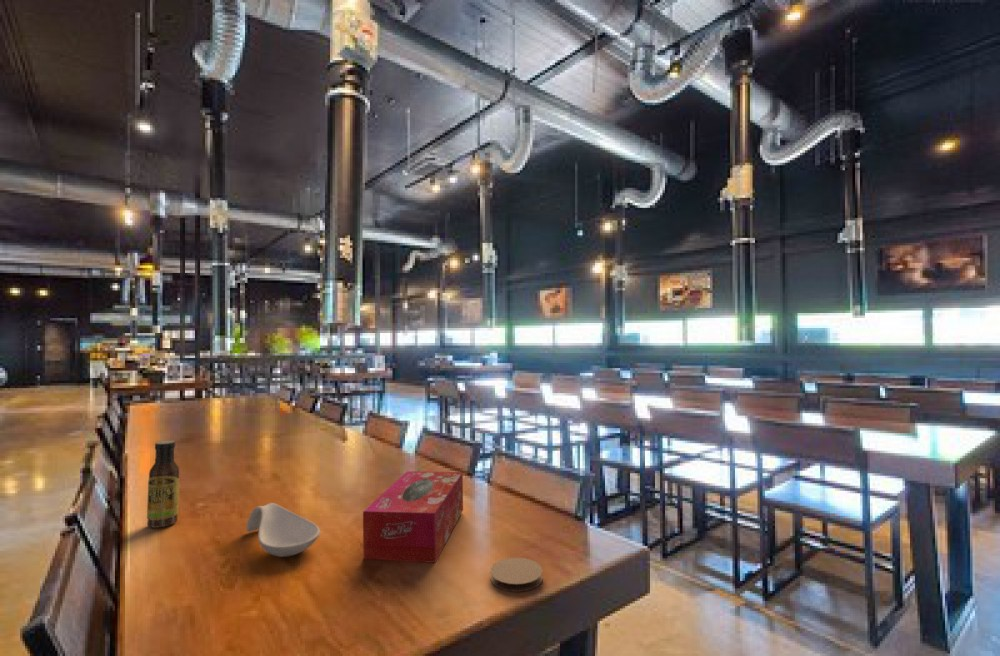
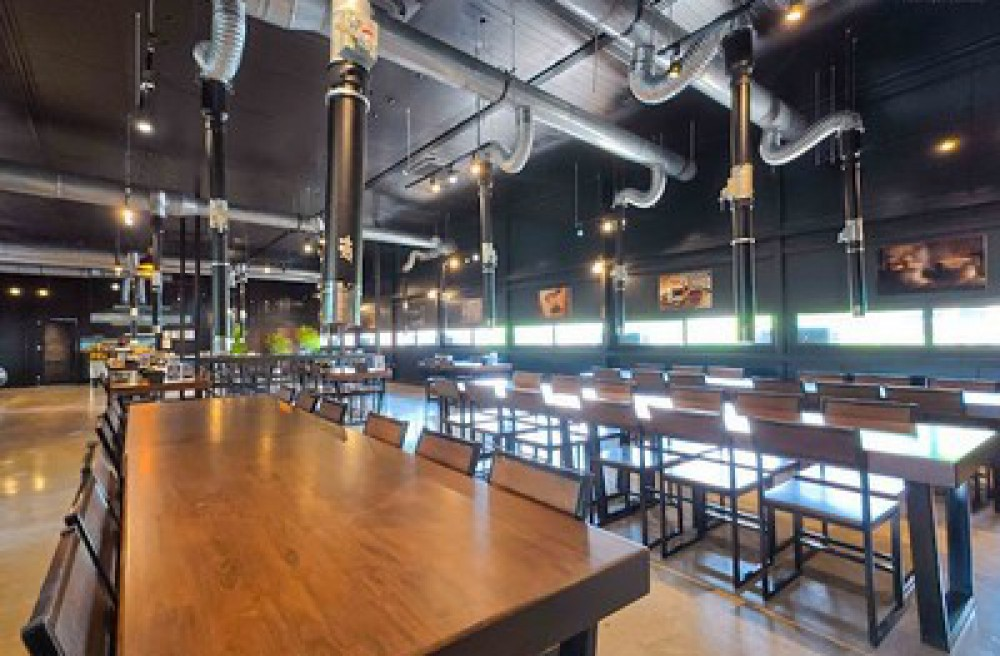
- sauce bottle (163, 482)
- coaster (516, 573)
- spoon rest (277, 527)
- tissue box (419, 510)
